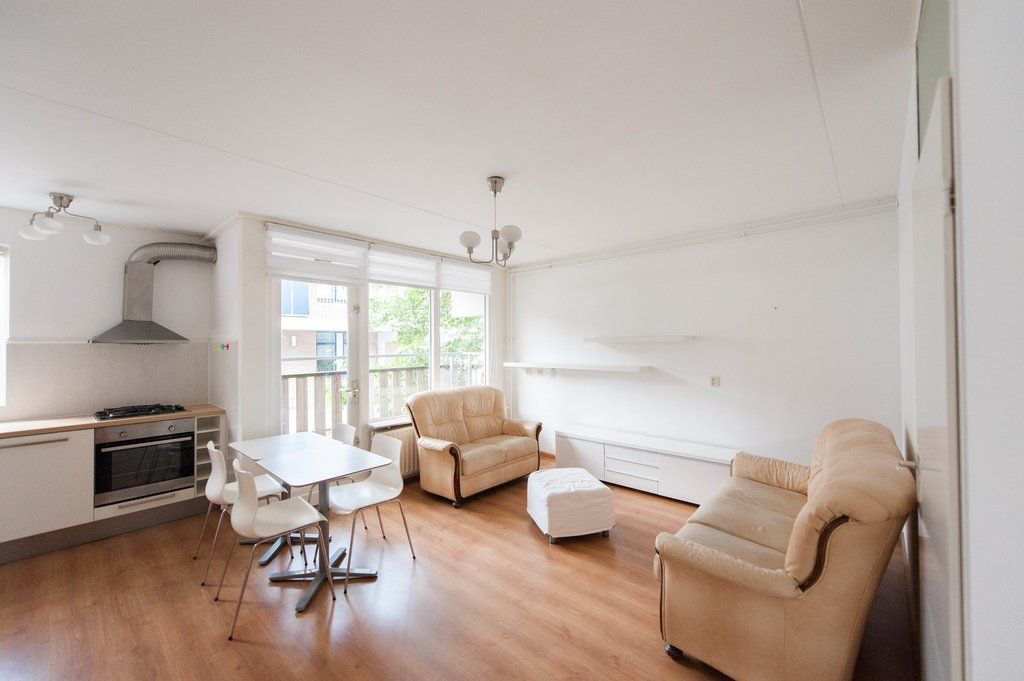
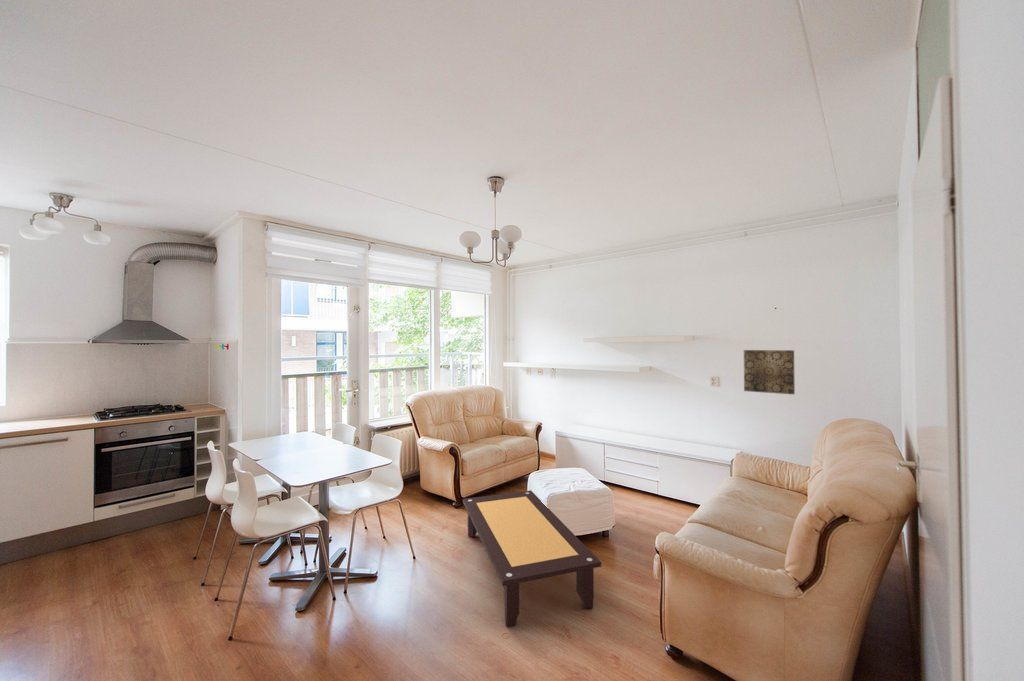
+ coffee table (520, 545)
+ wall art (768, 371)
